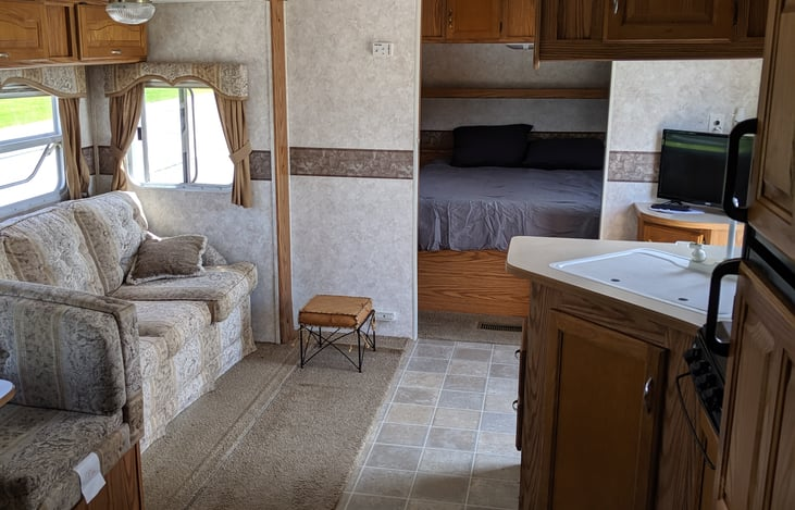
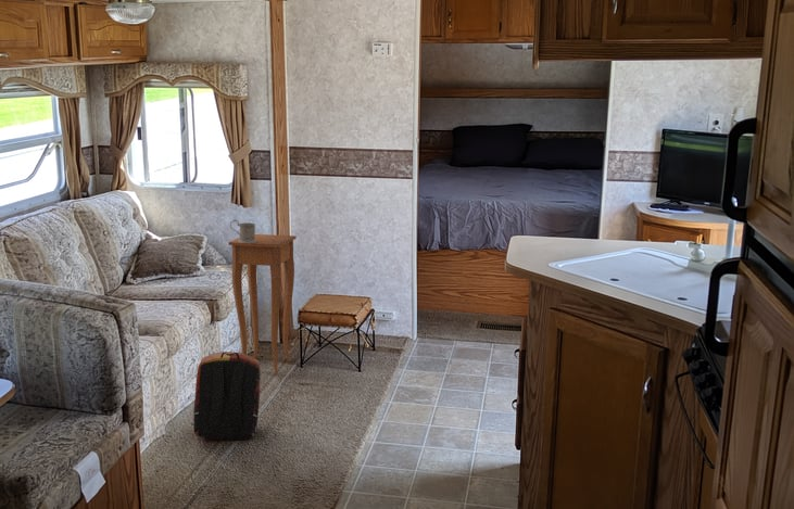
+ backpack (227, 391)
+ side table (272, 303)
+ mug (242, 230)
